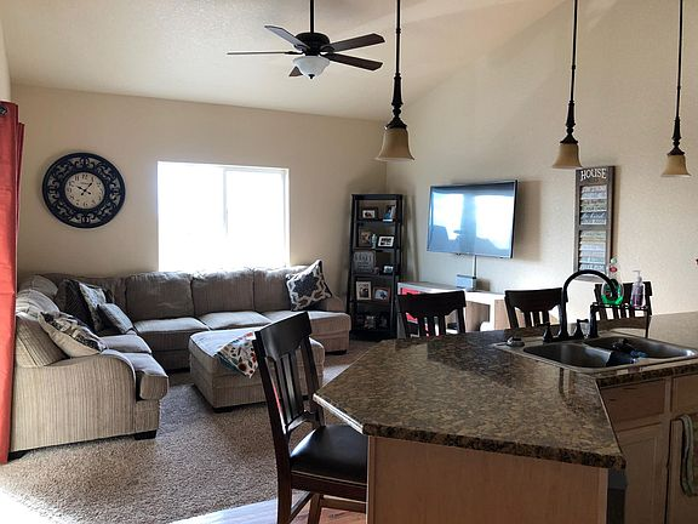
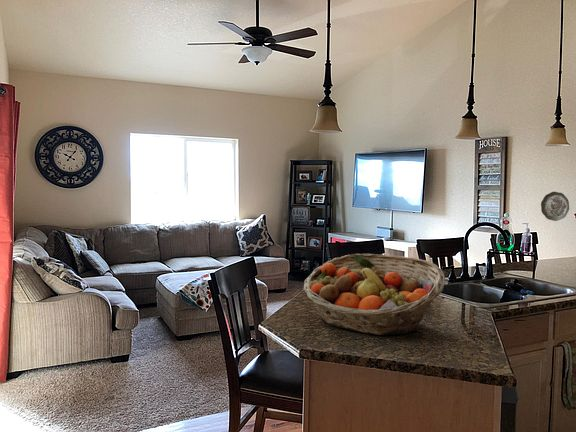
+ fruit basket (371, 290)
+ decorative plate (555, 206)
